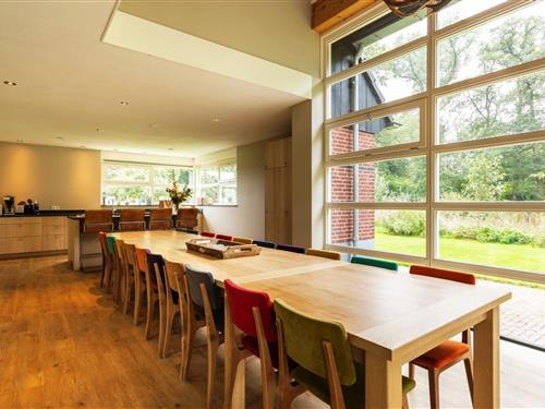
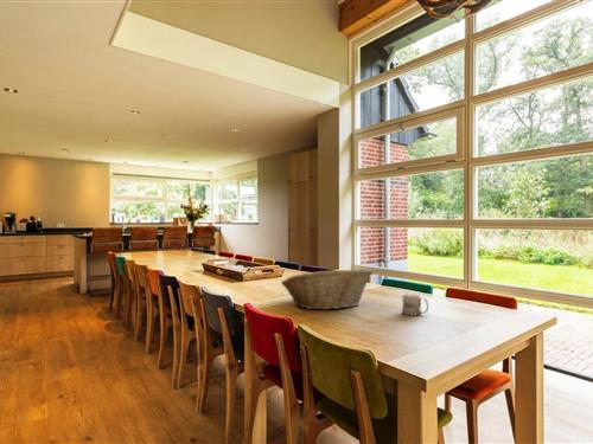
+ mug (414, 303)
+ fruit basket (327, 284)
